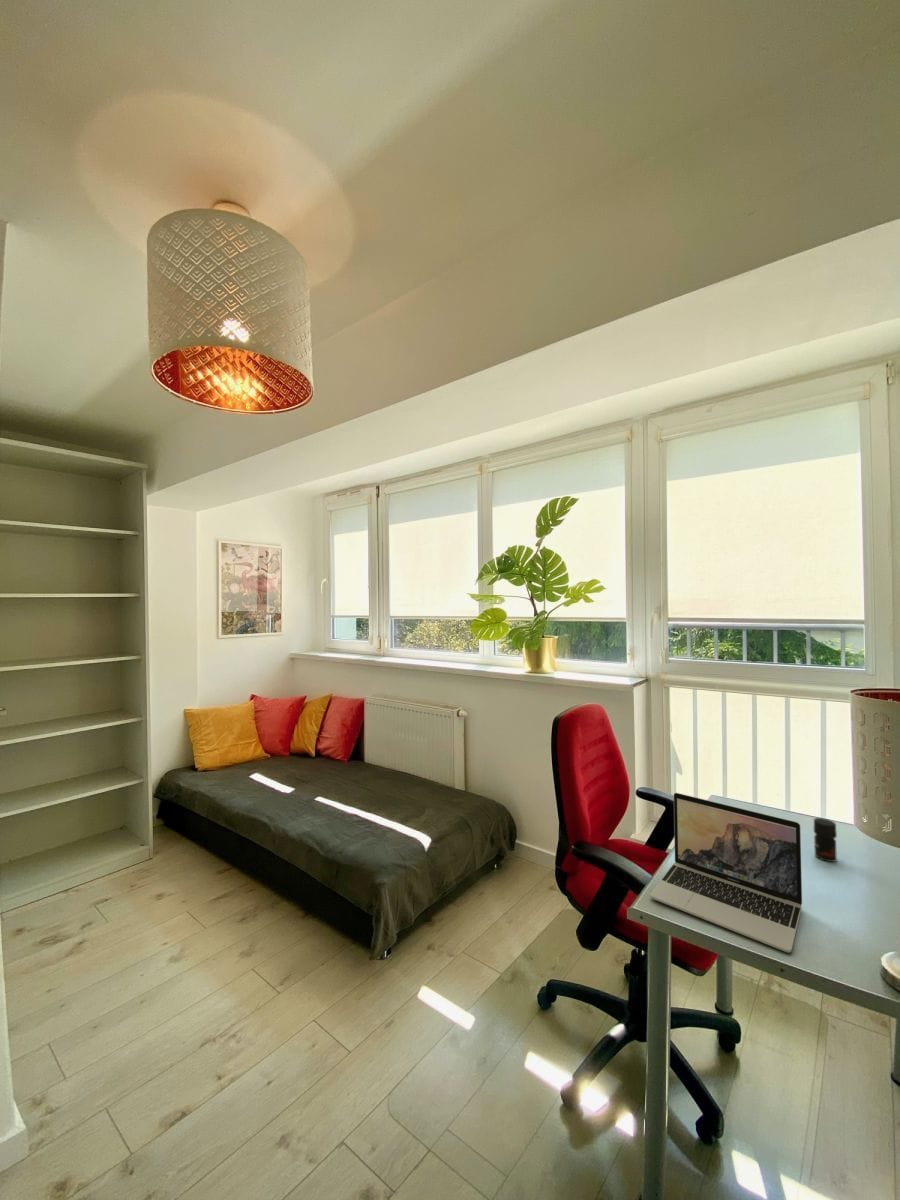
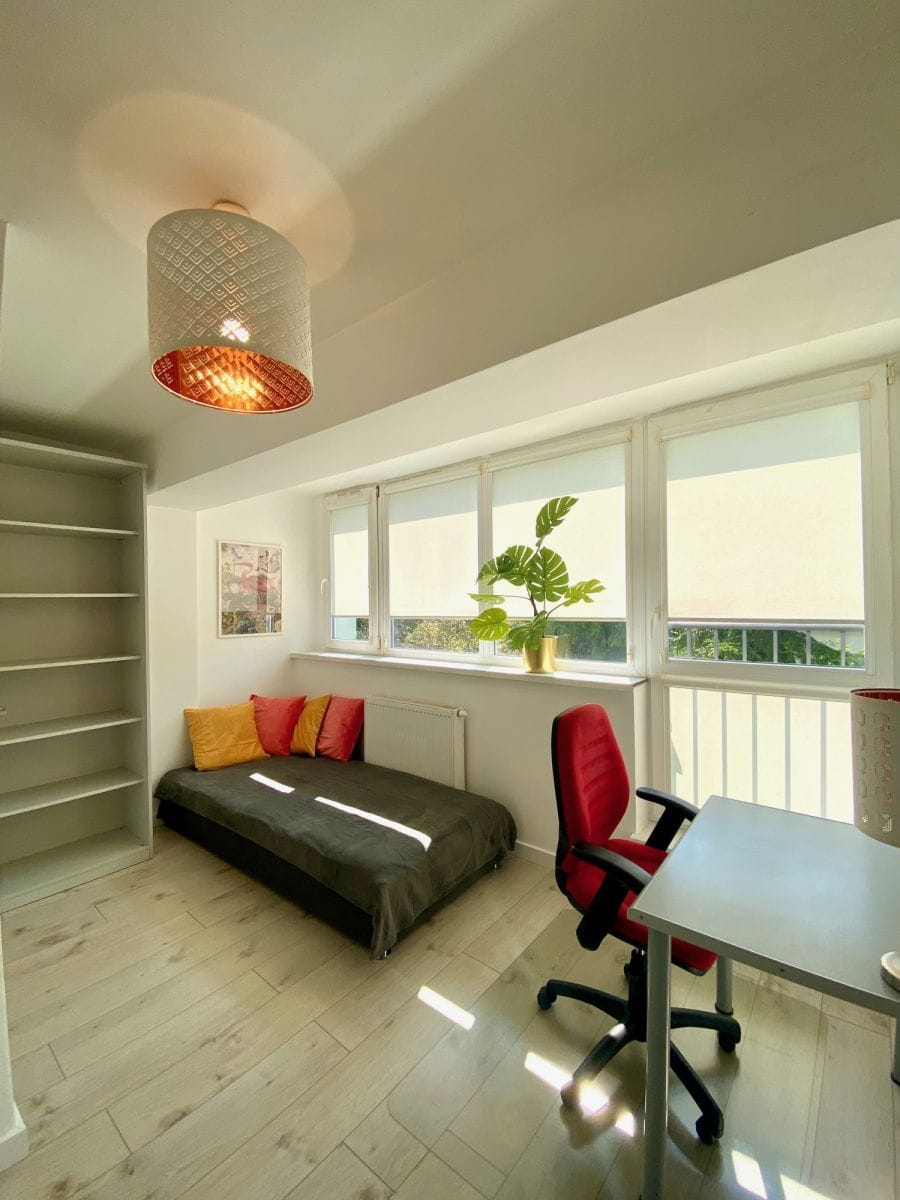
- laptop (723, 861)
- jar (825, 839)
